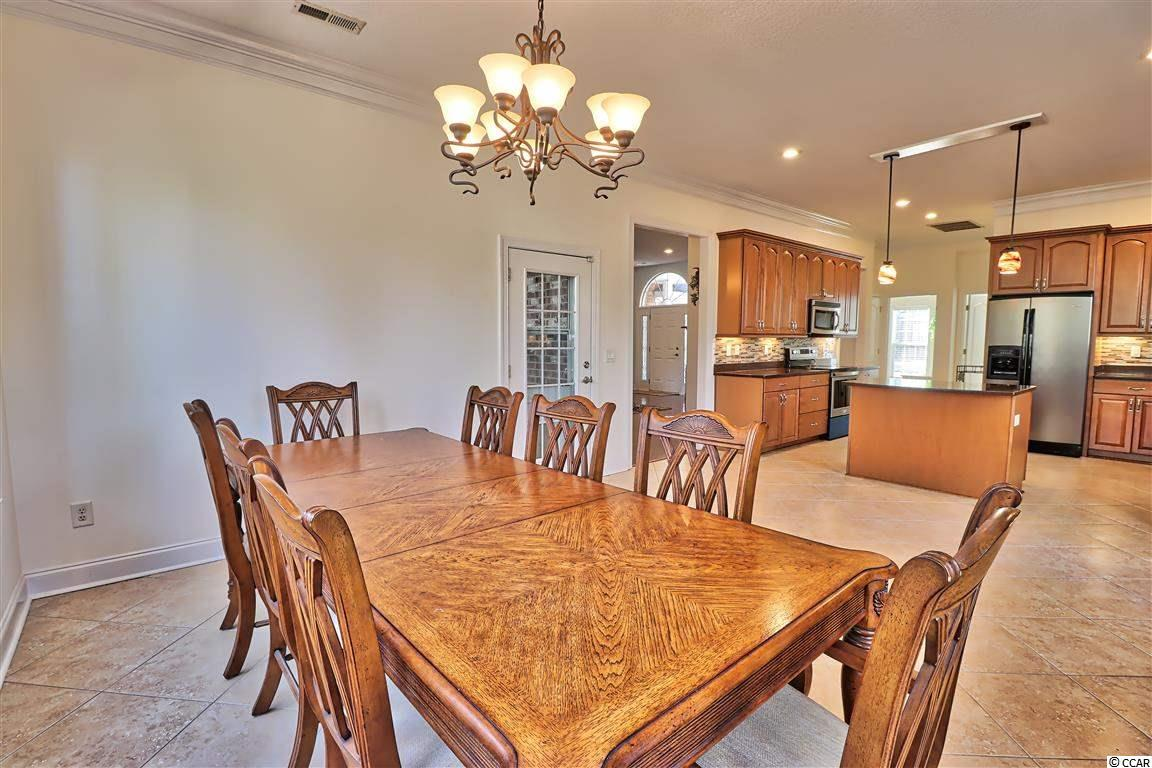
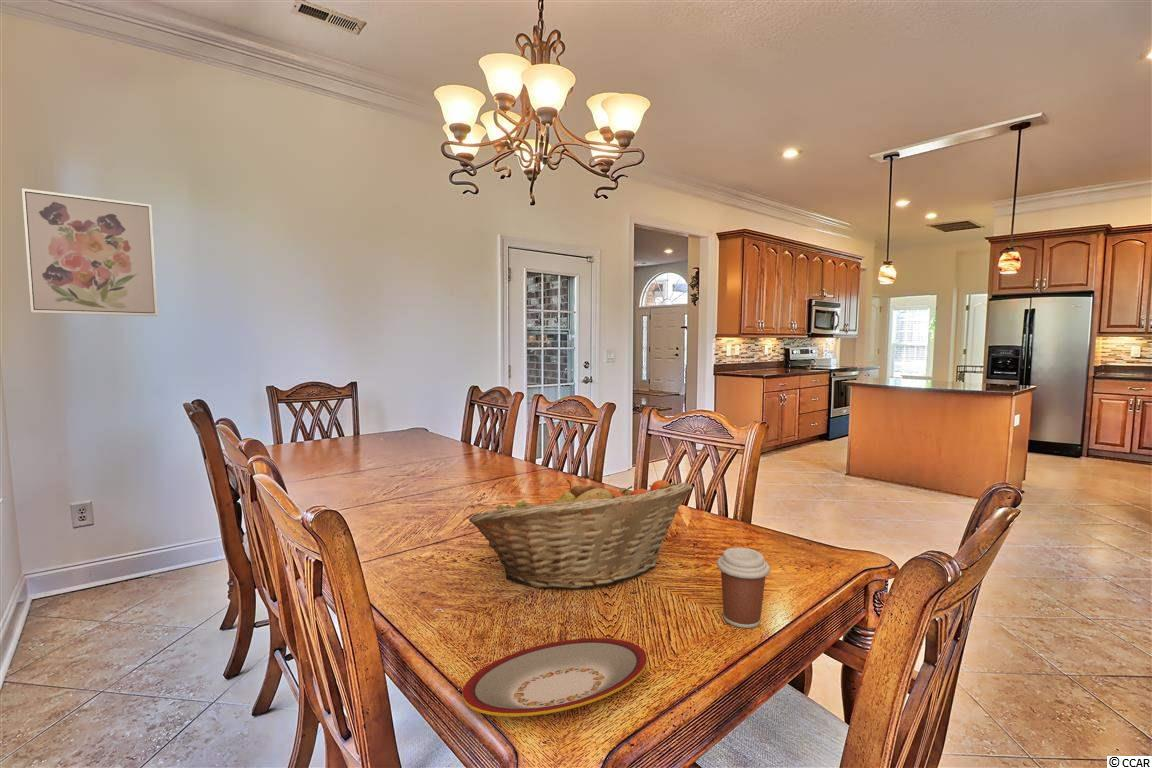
+ wall art (94, 256)
+ coffee cup (742, 586)
+ fruit basket (583, 520)
+ plate (559, 679)
